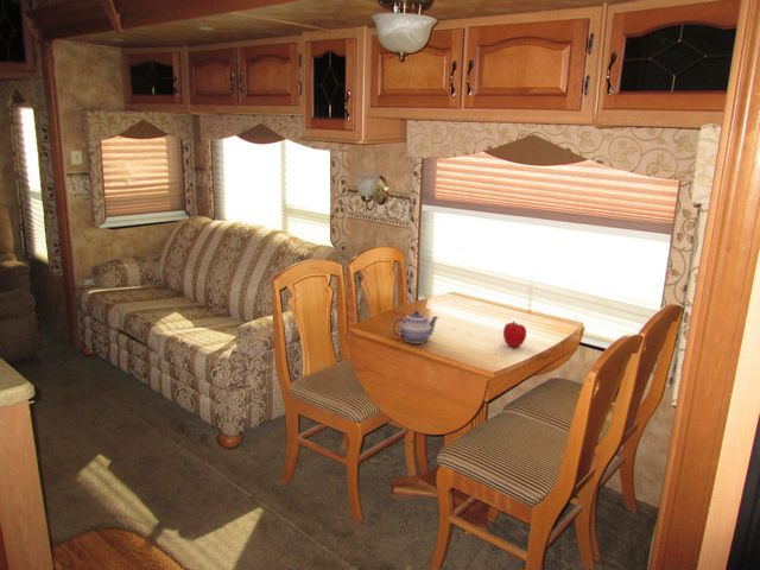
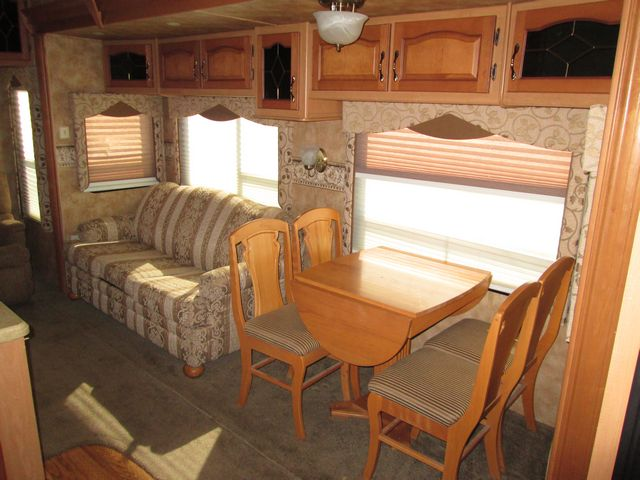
- teapot (416, 325)
- fruit (514, 334)
